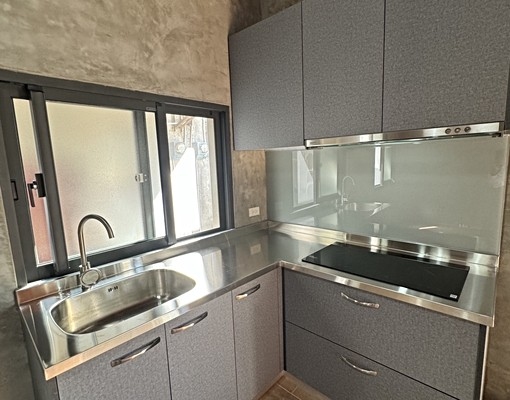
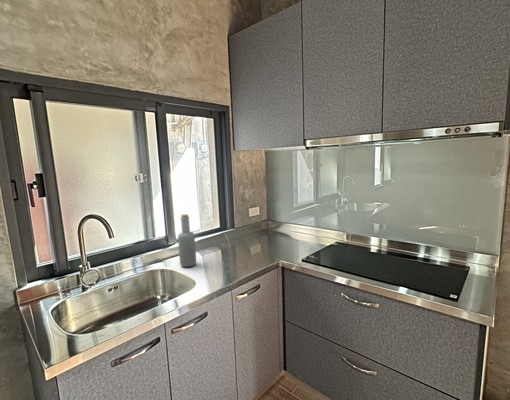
+ bottle (186, 240)
